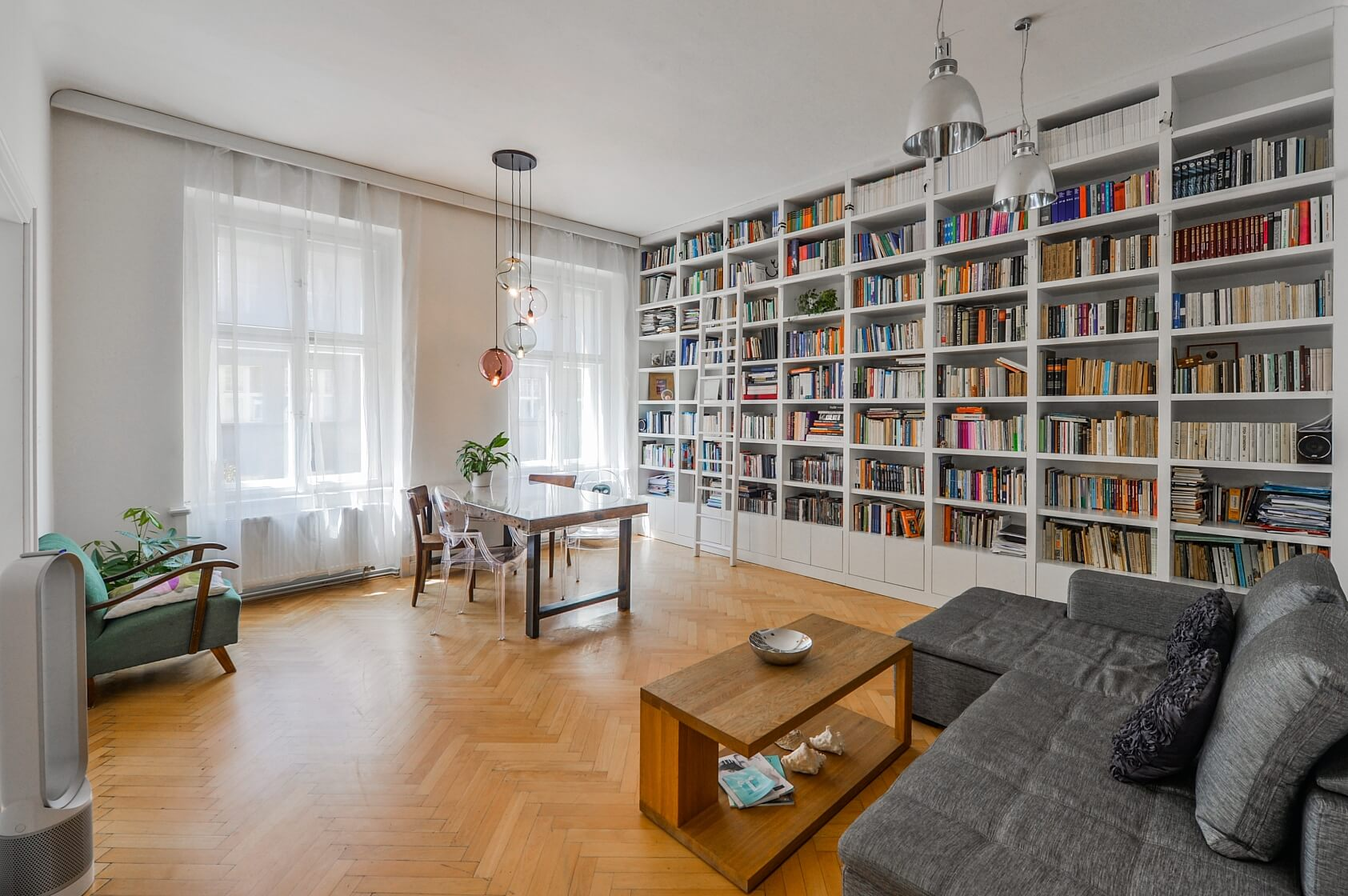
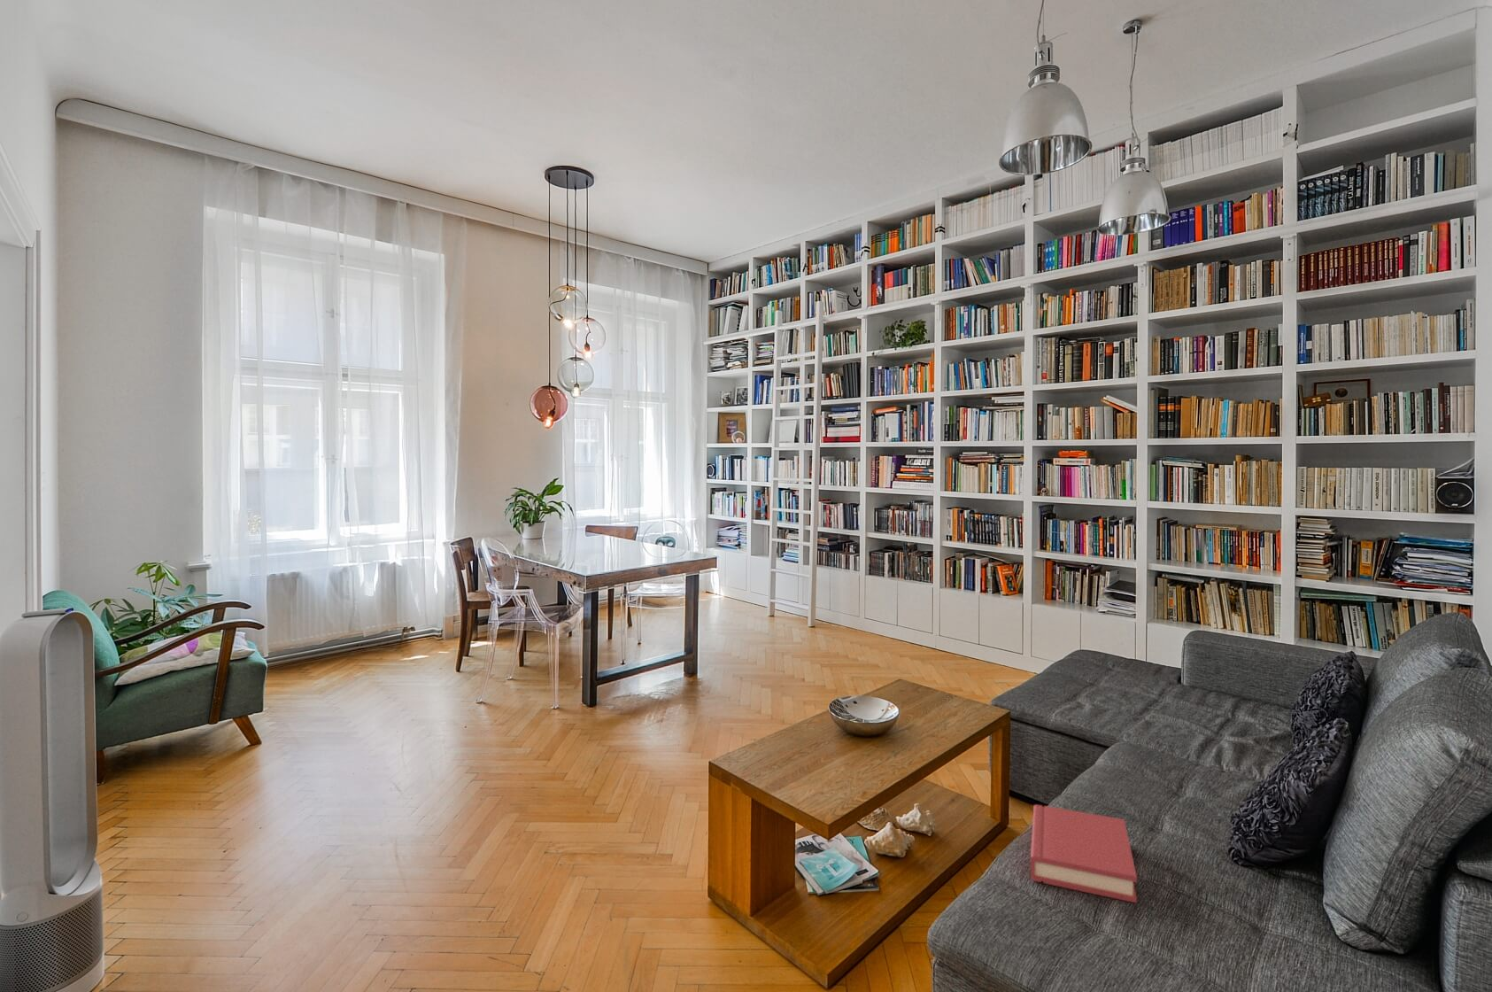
+ hardback book (1079, 848)
